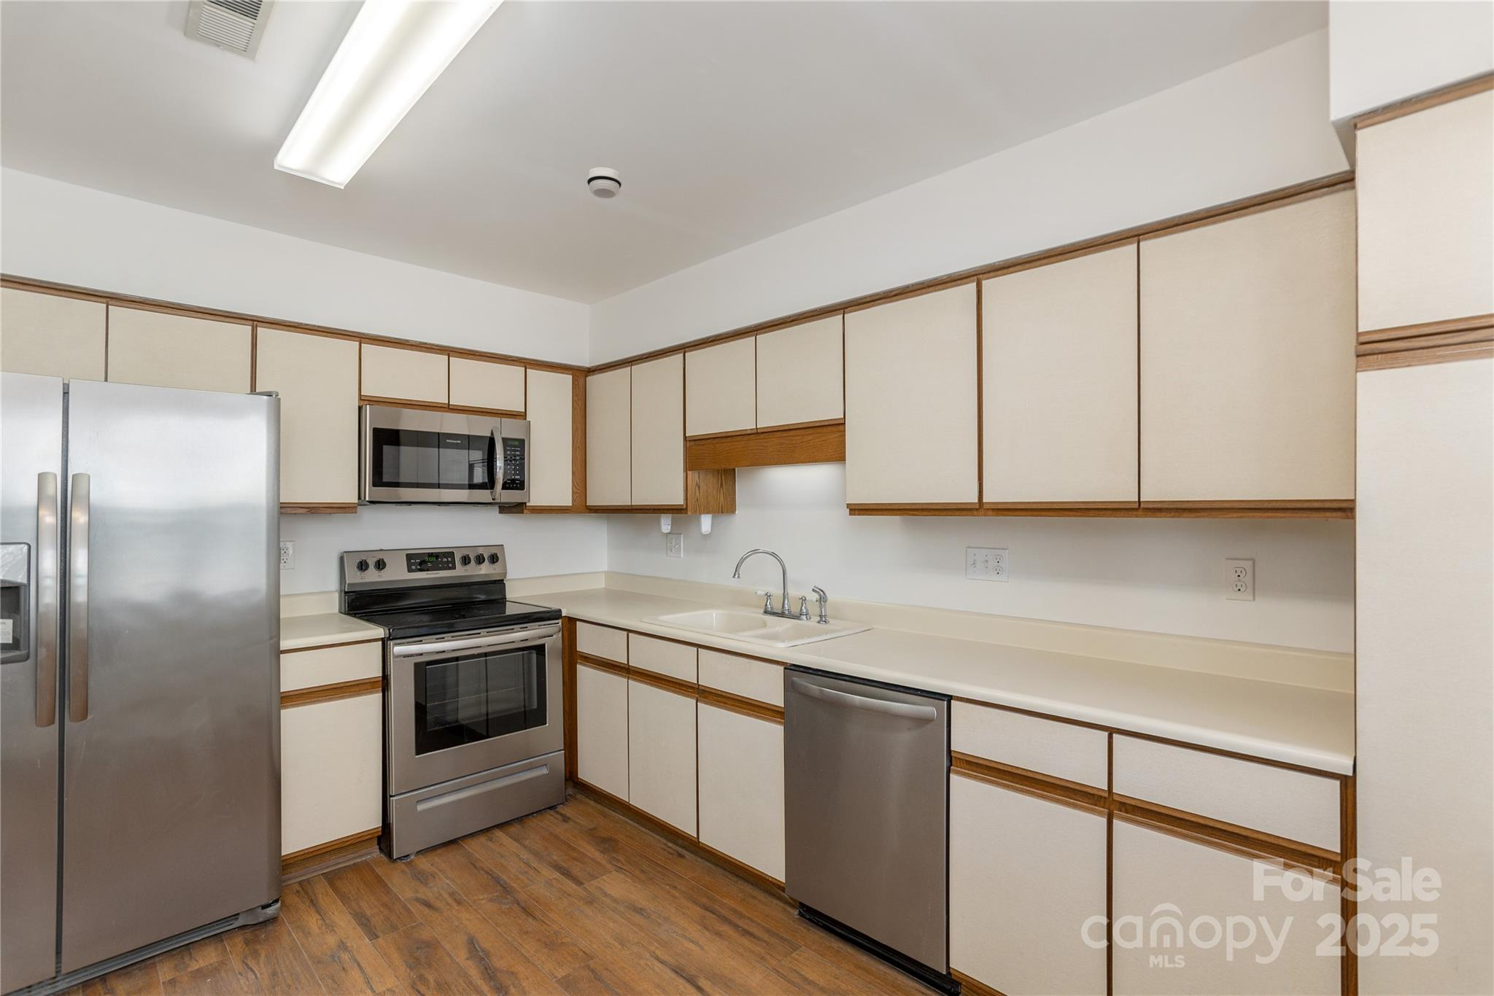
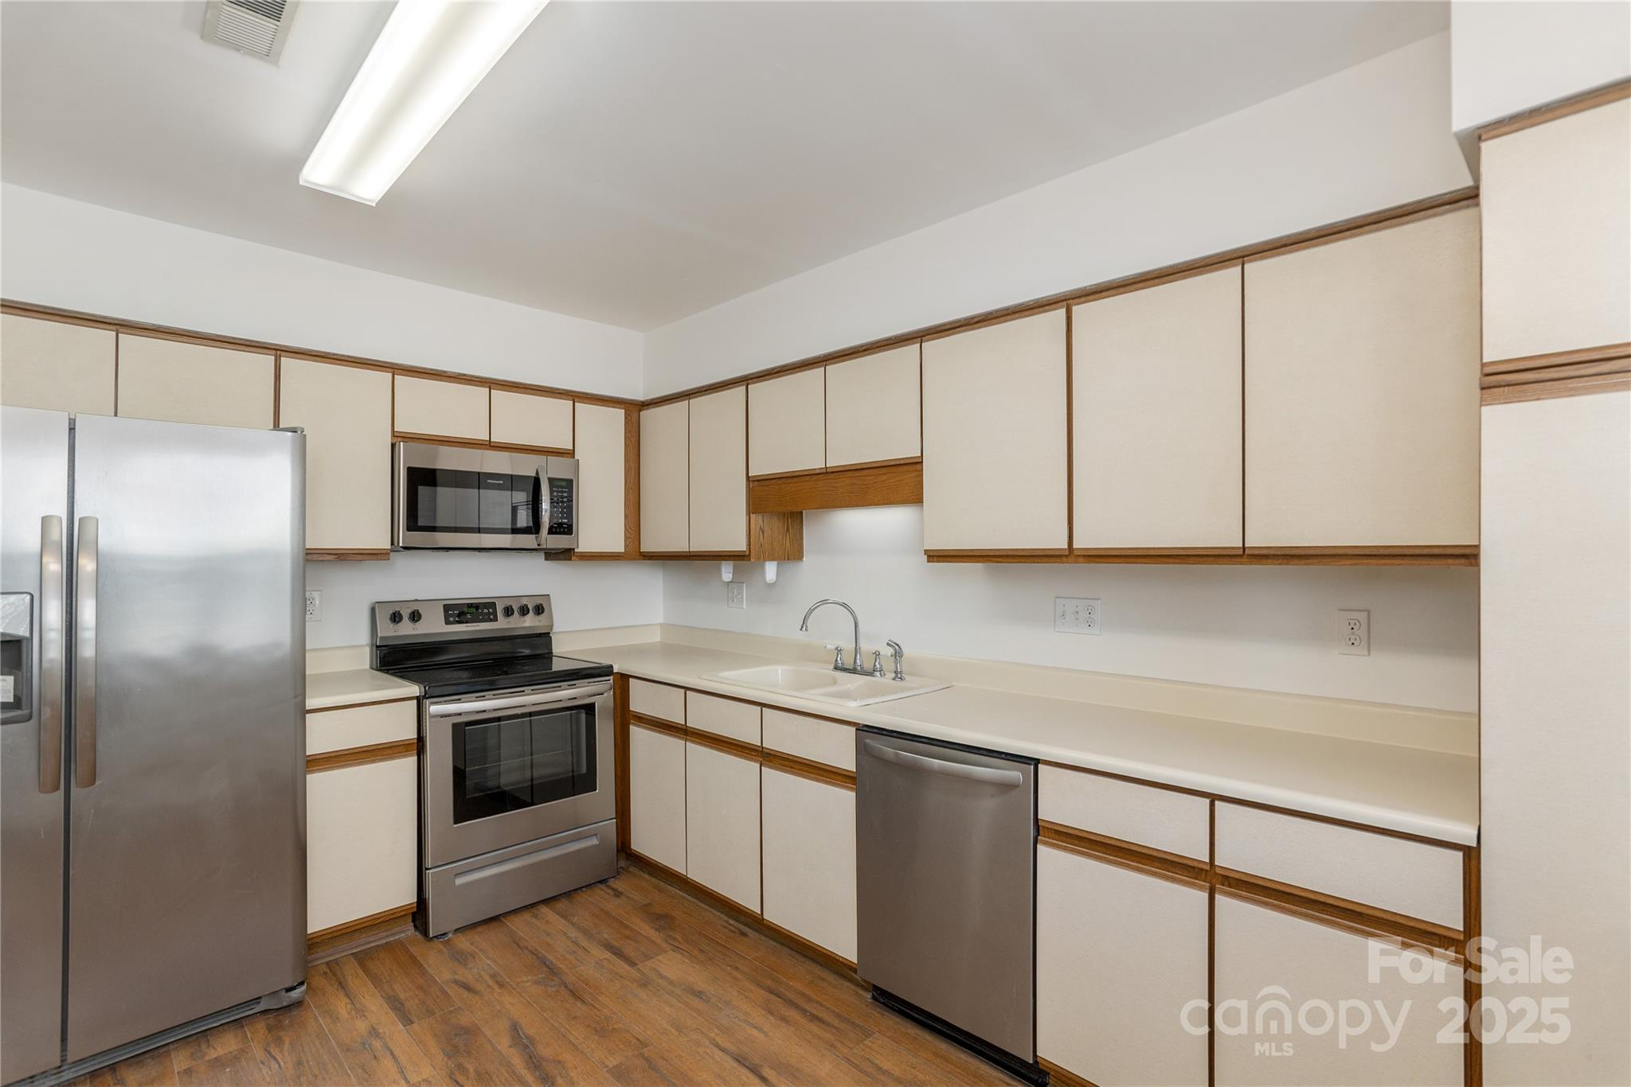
- smoke detector (604, 183)
